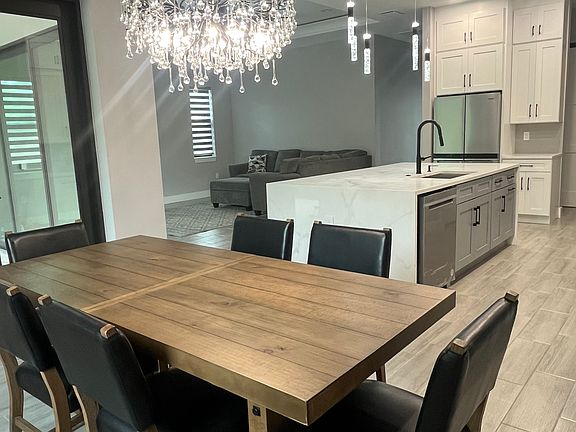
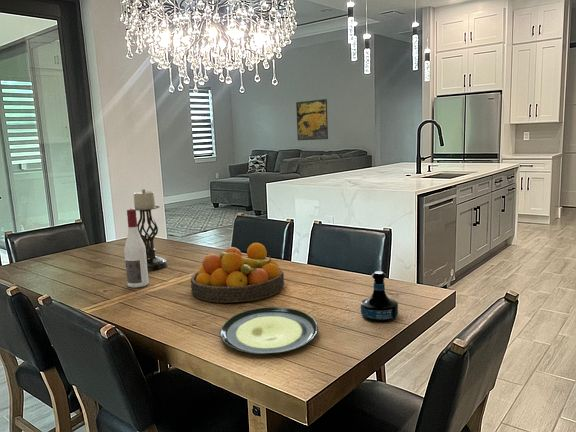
+ fruit bowl (237, 267)
+ alcohol (134, 247)
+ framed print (311, 120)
+ plate (269, 329)
+ candle holder (147, 229)
+ tequila bottle (379, 294)
